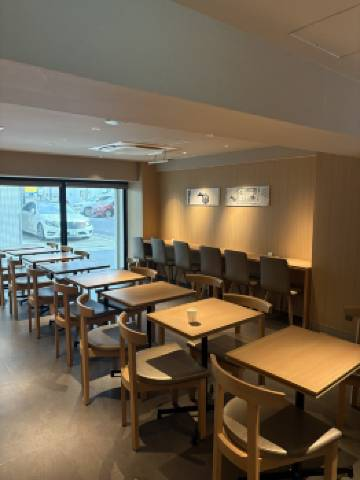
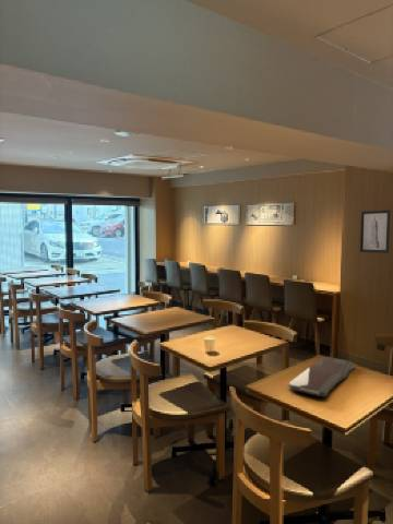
+ serving tray (323, 374)
+ wall art (374, 231)
